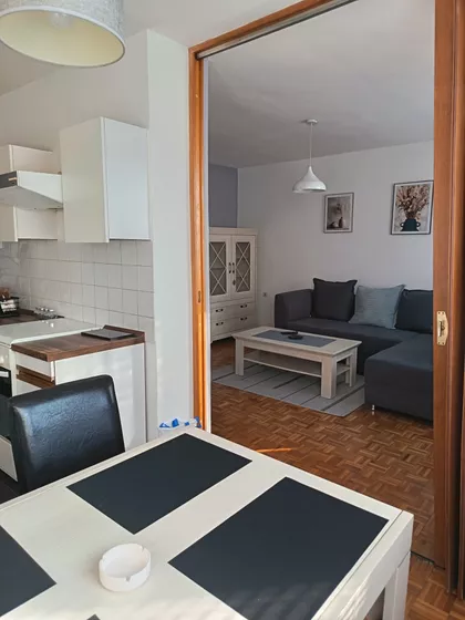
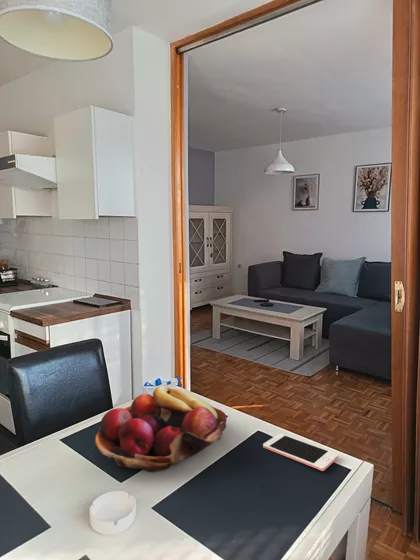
+ fruit basket (163, 421)
+ cell phone (299, 450)
